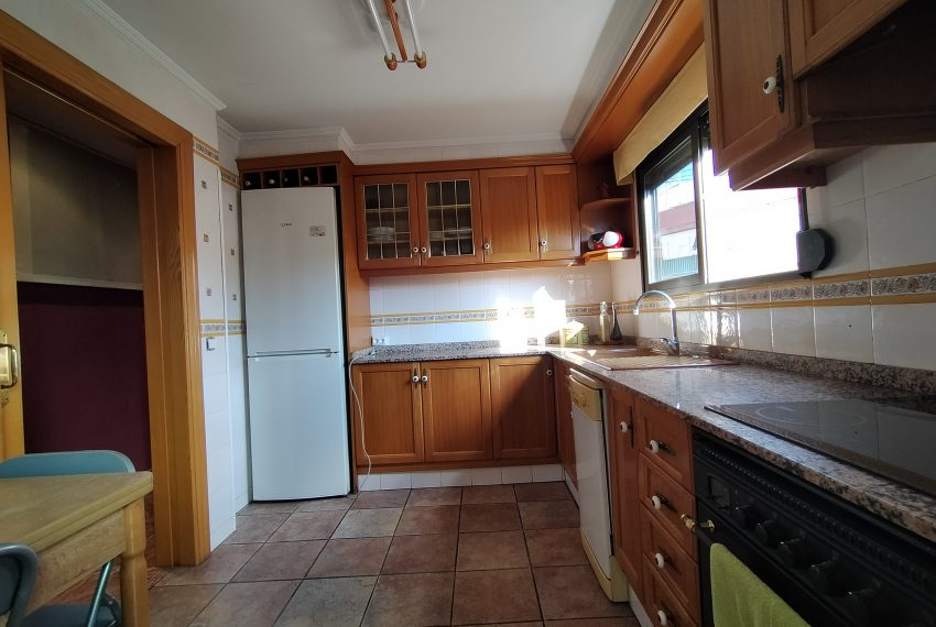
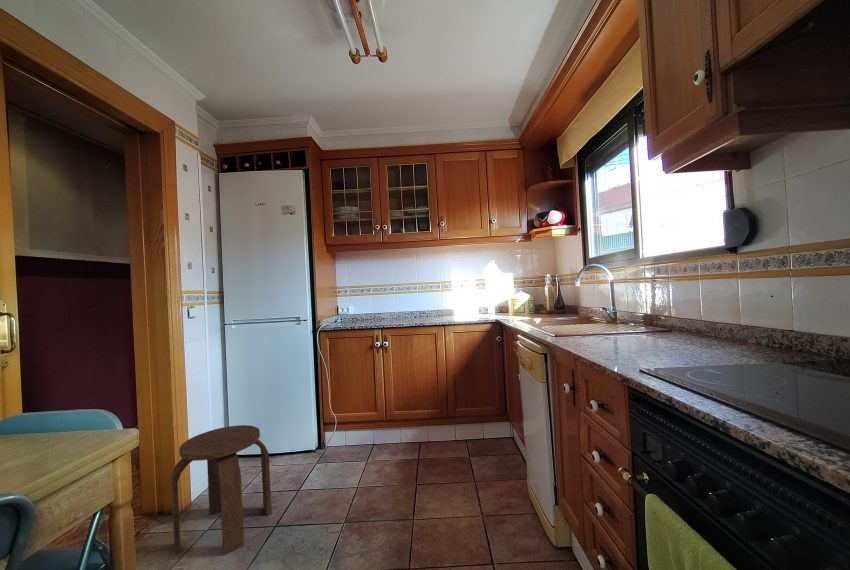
+ stool (223, 483)
